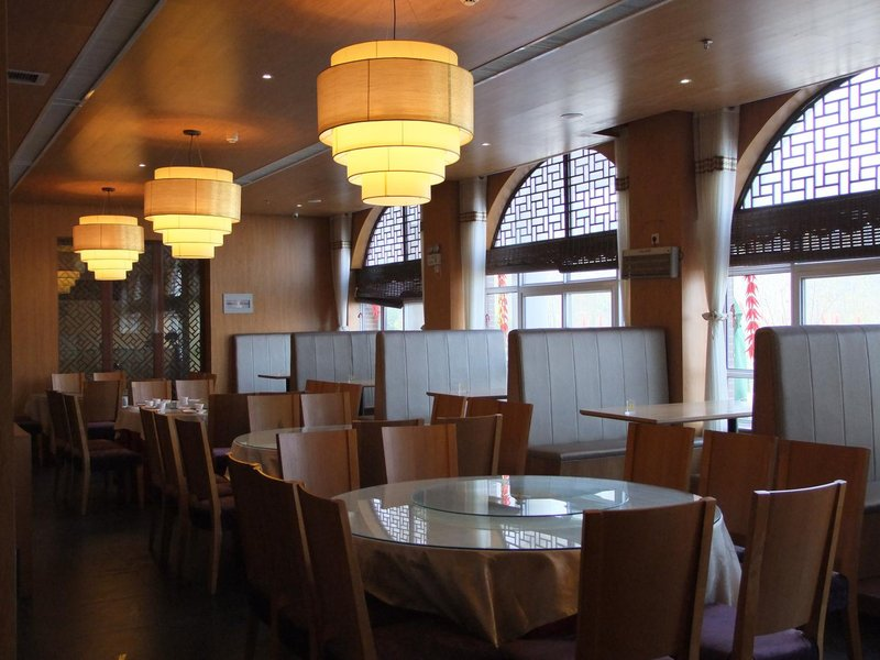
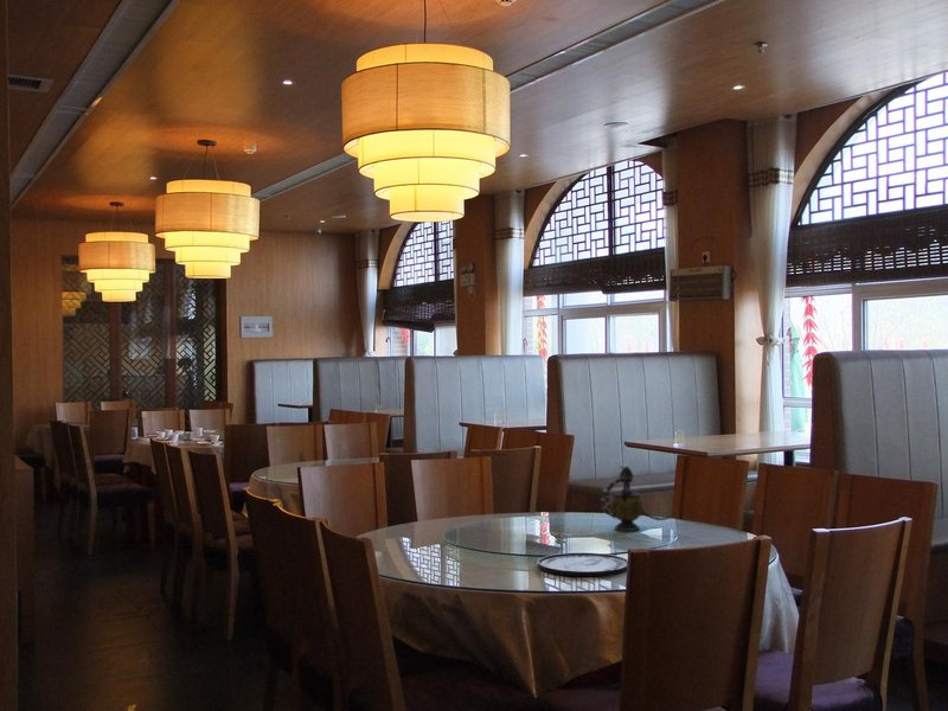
+ plate (583, 563)
+ teapot (636, 497)
